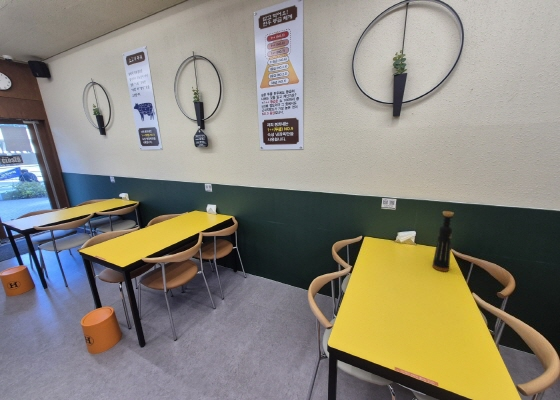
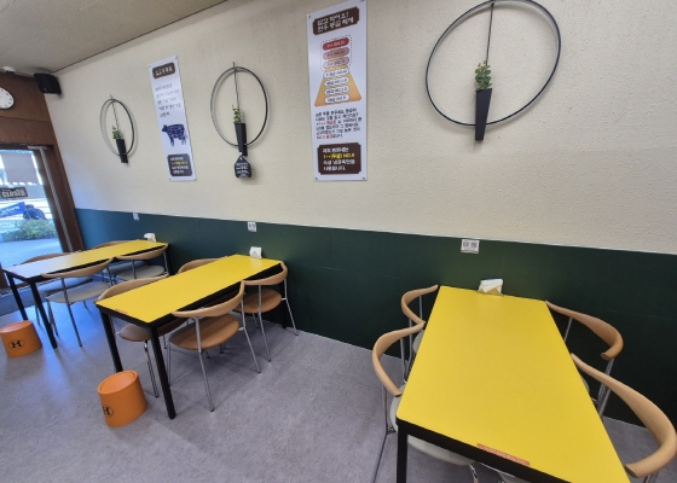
- bottle (444, 241)
